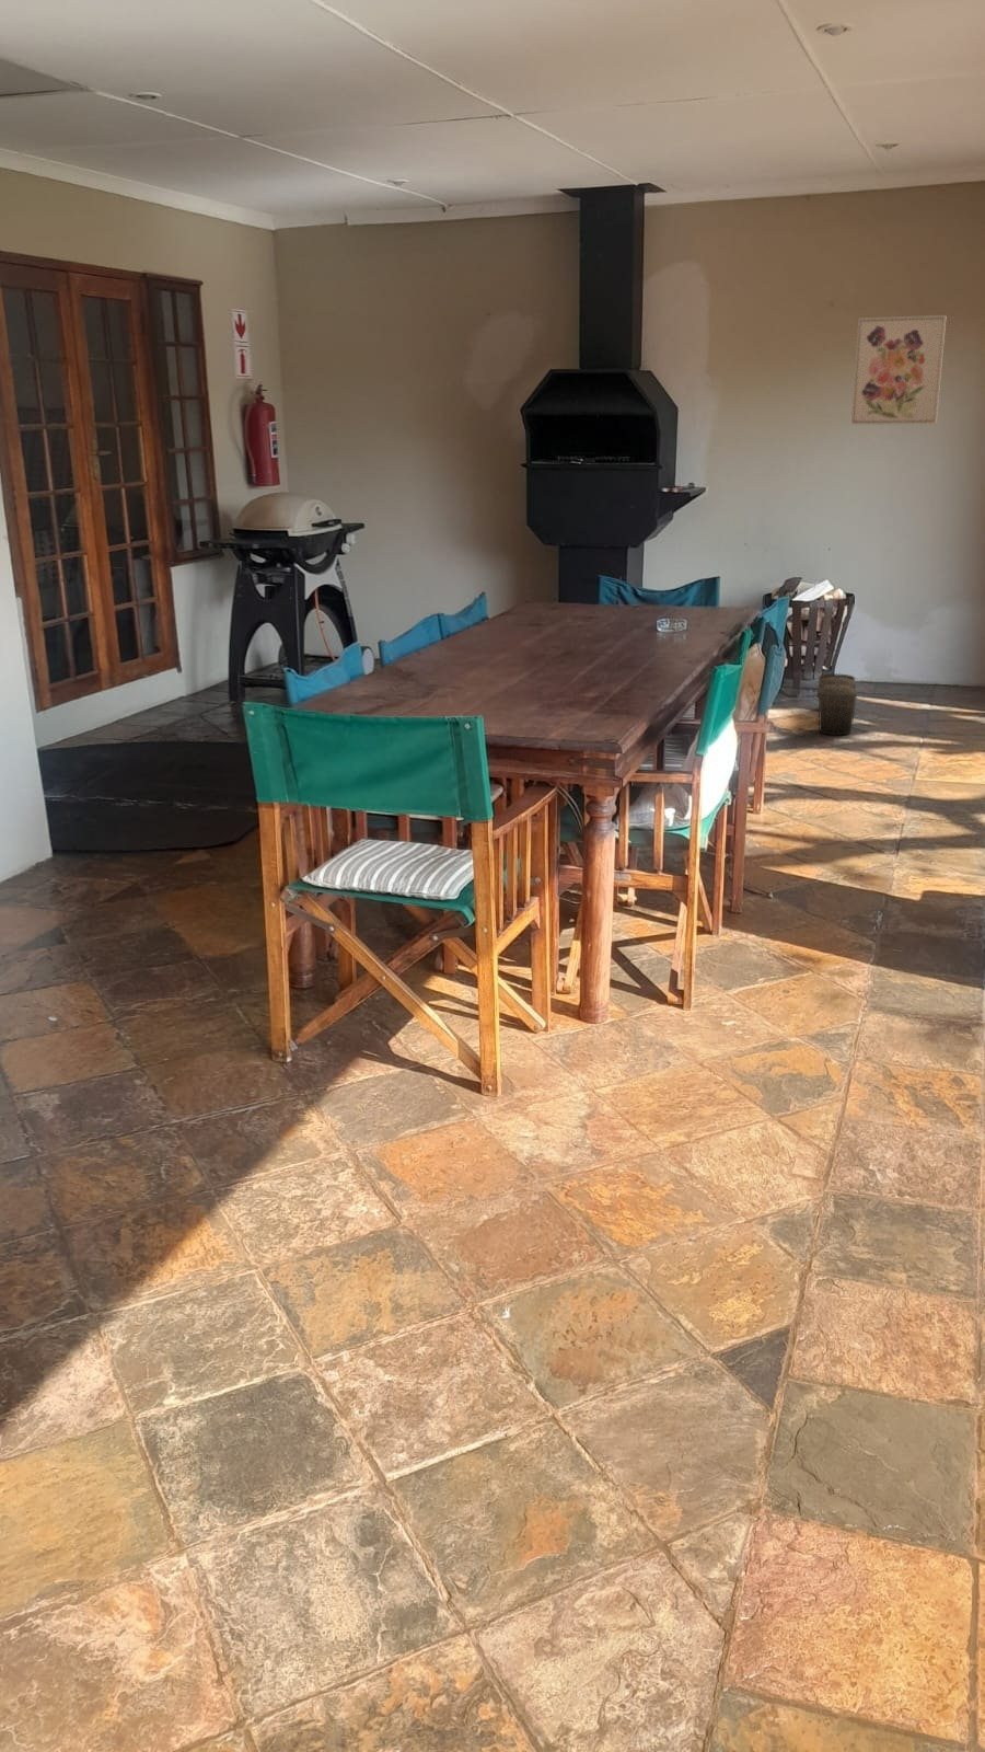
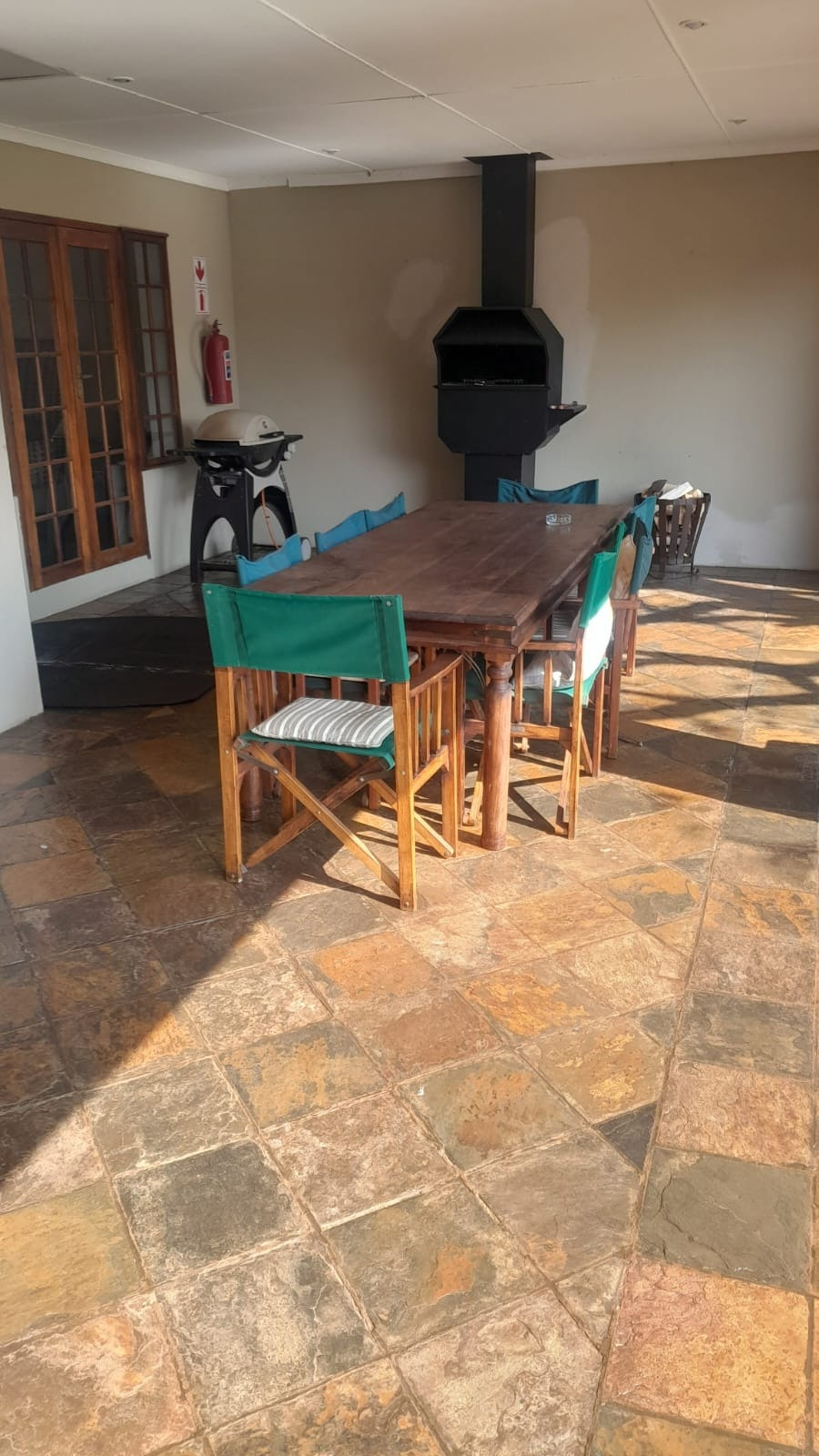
- trash can (836, 697)
- wall art (897, 371)
